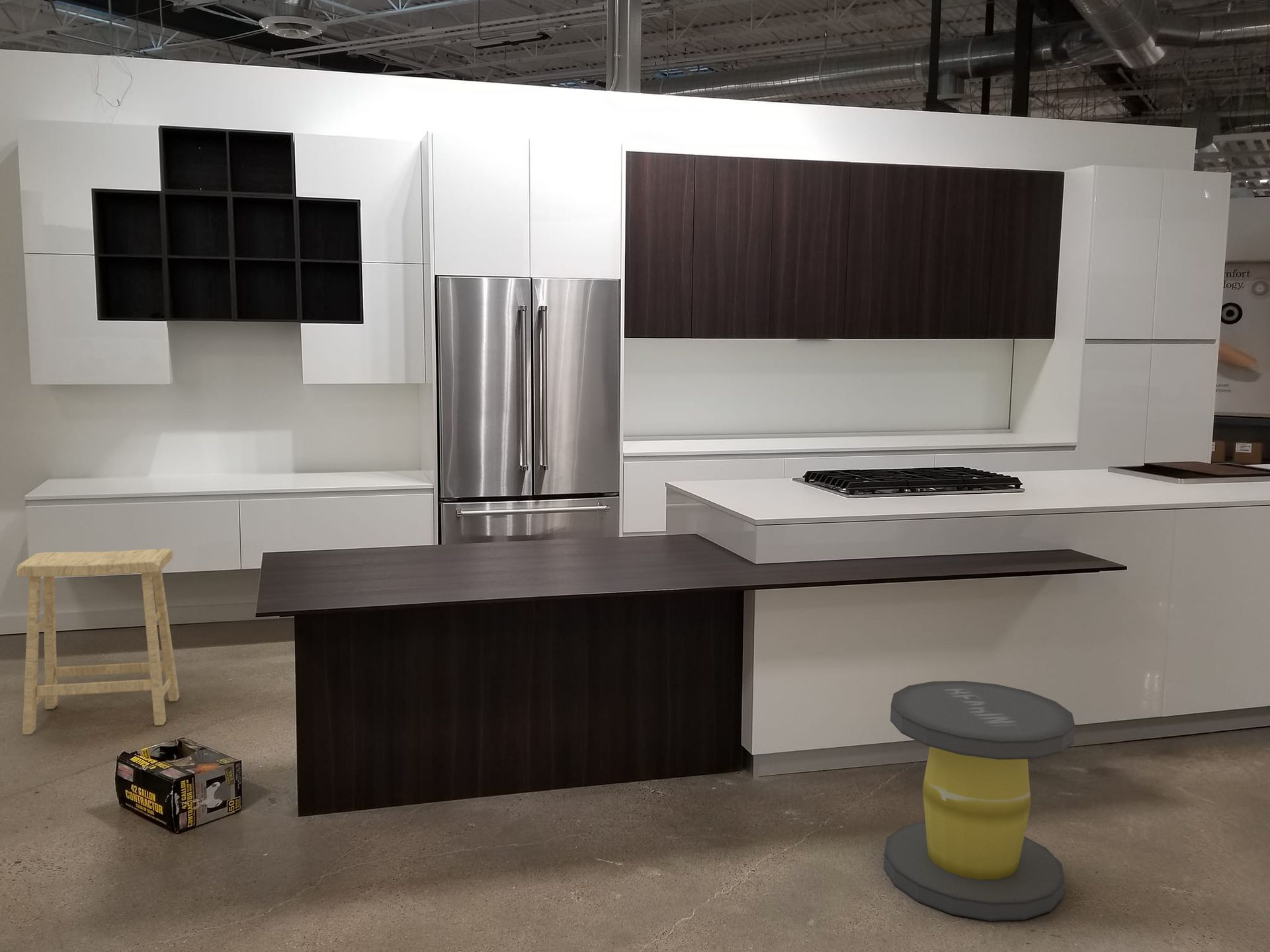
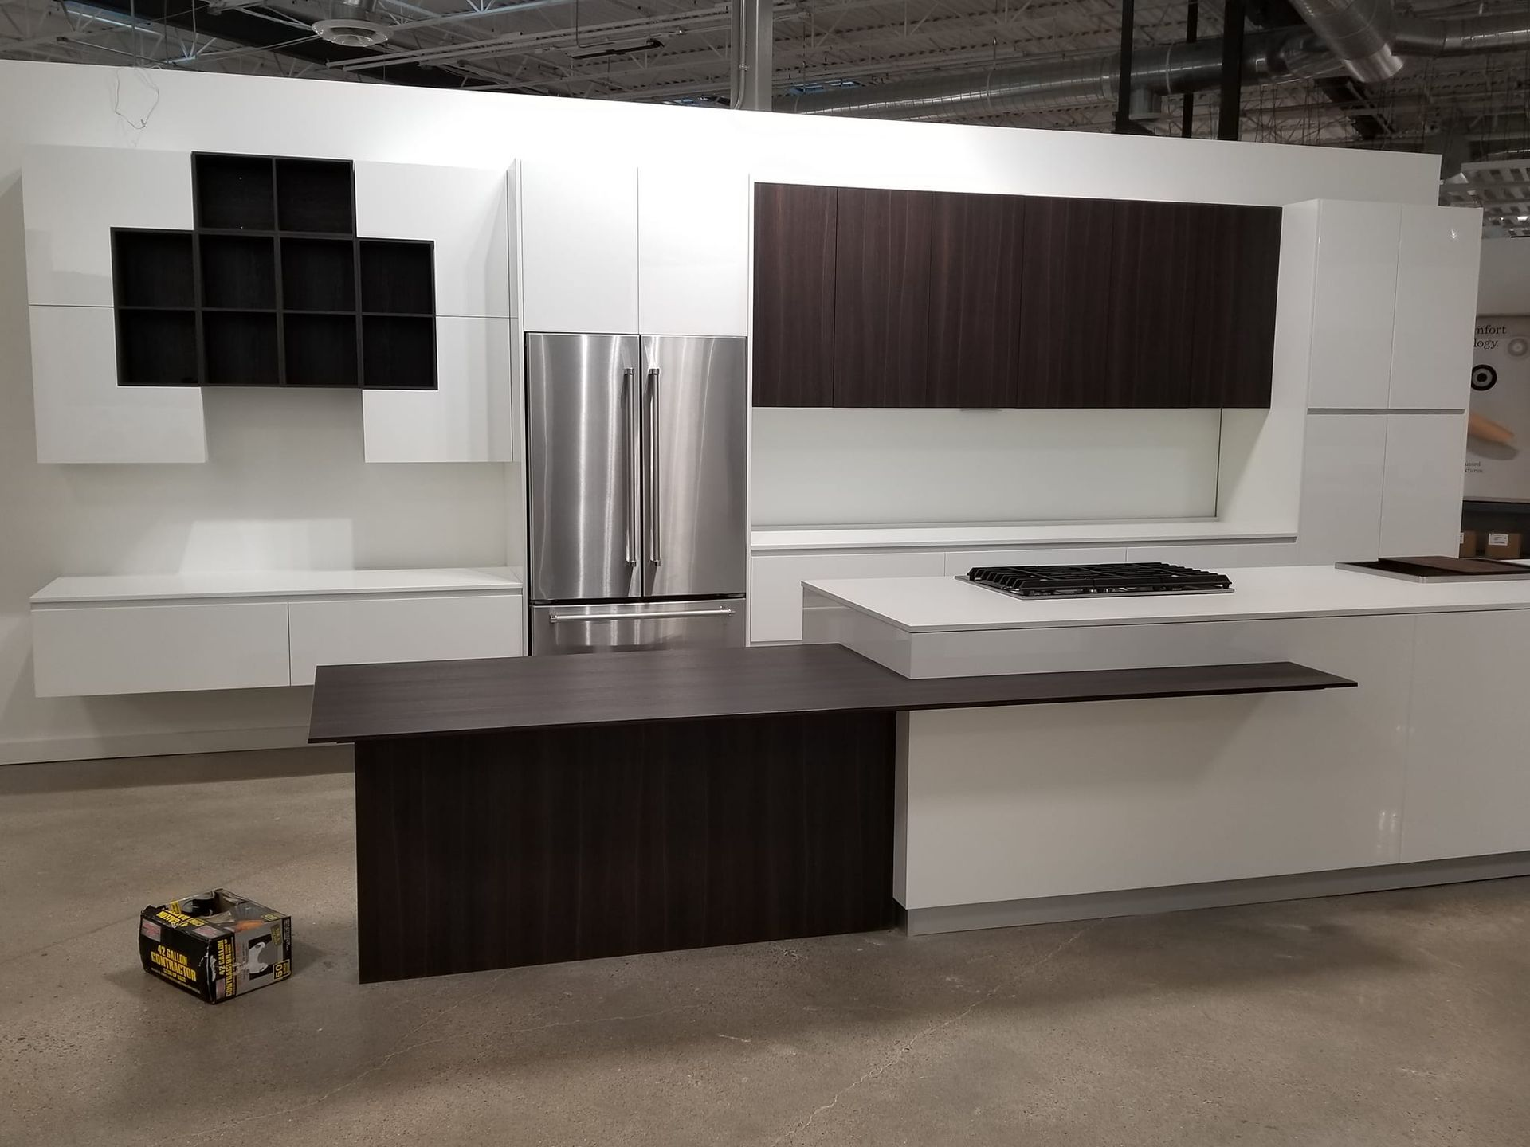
- stool (976, 792)
- stool (101, 664)
